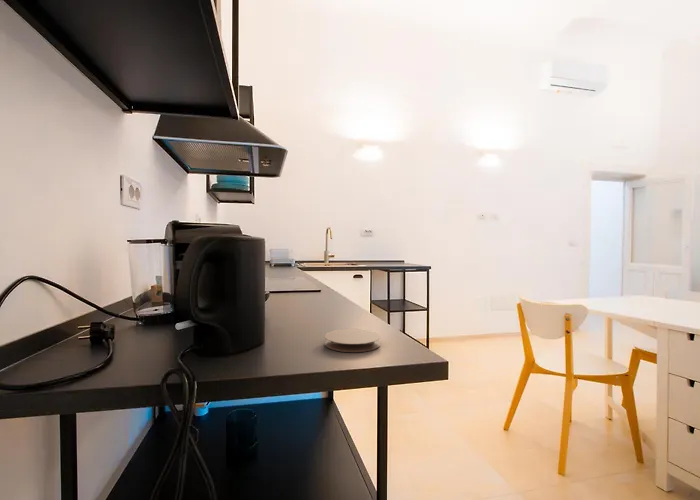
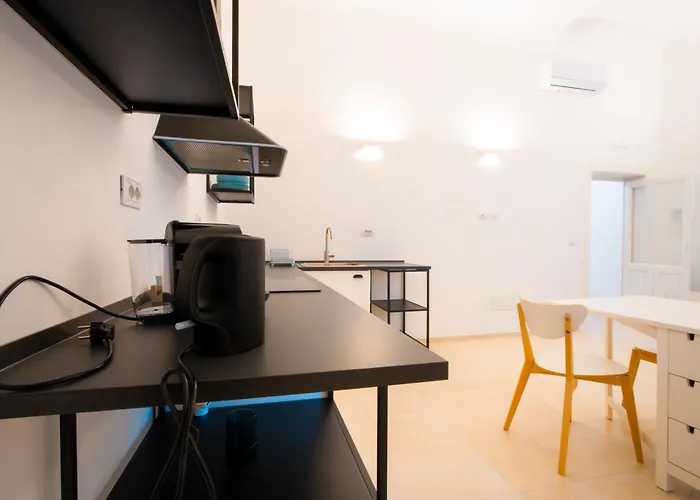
- coaster (352, 339)
